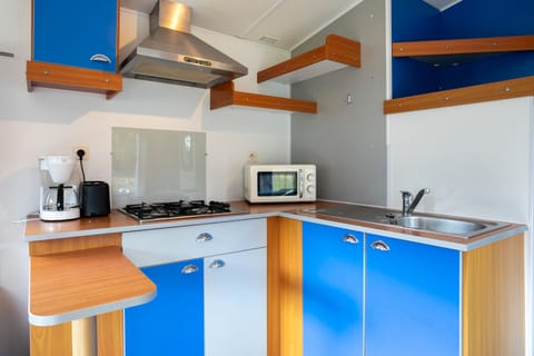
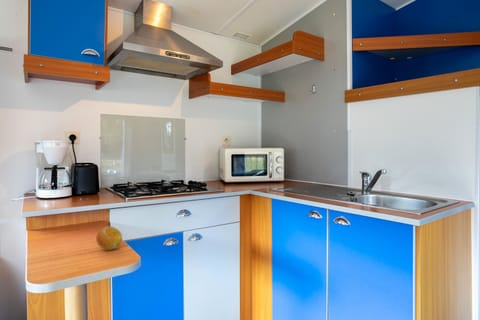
+ fruit (109, 238)
